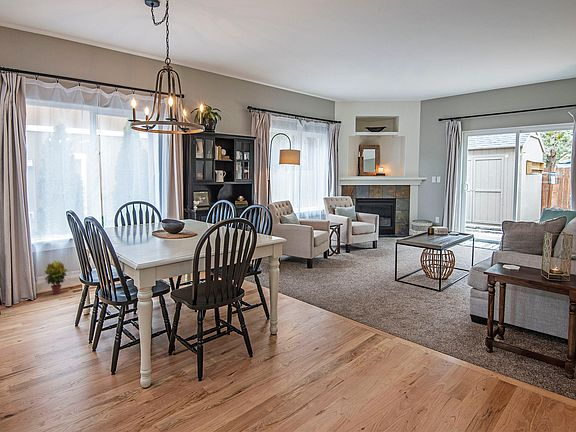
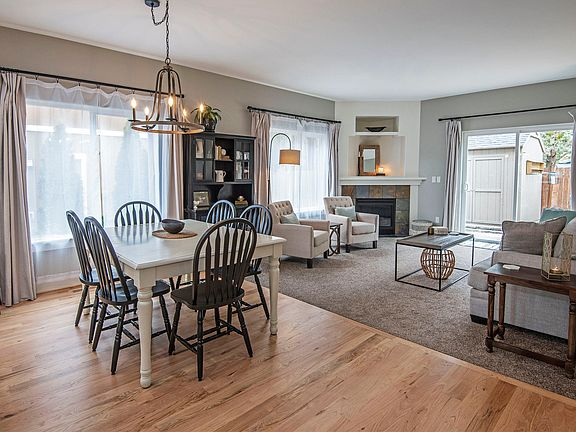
- potted plant (56, 277)
